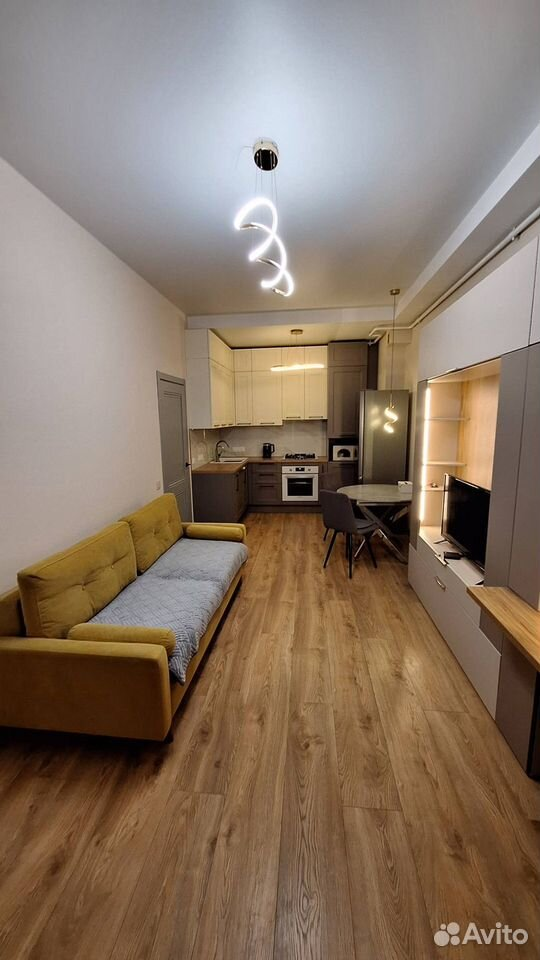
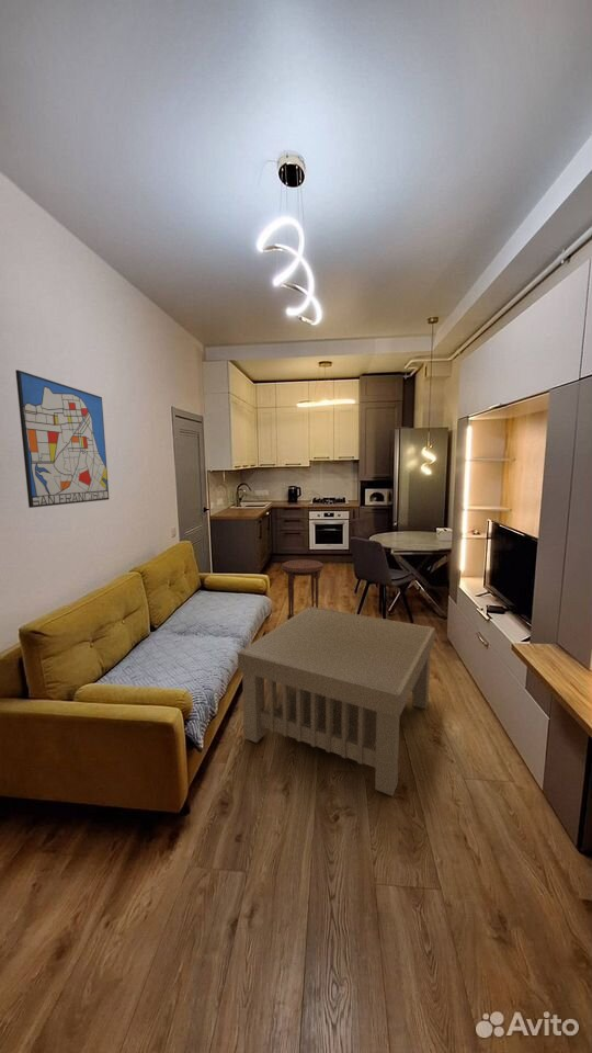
+ side table (311, 599)
+ wall art (70, 445)
+ coffee table (342, 679)
